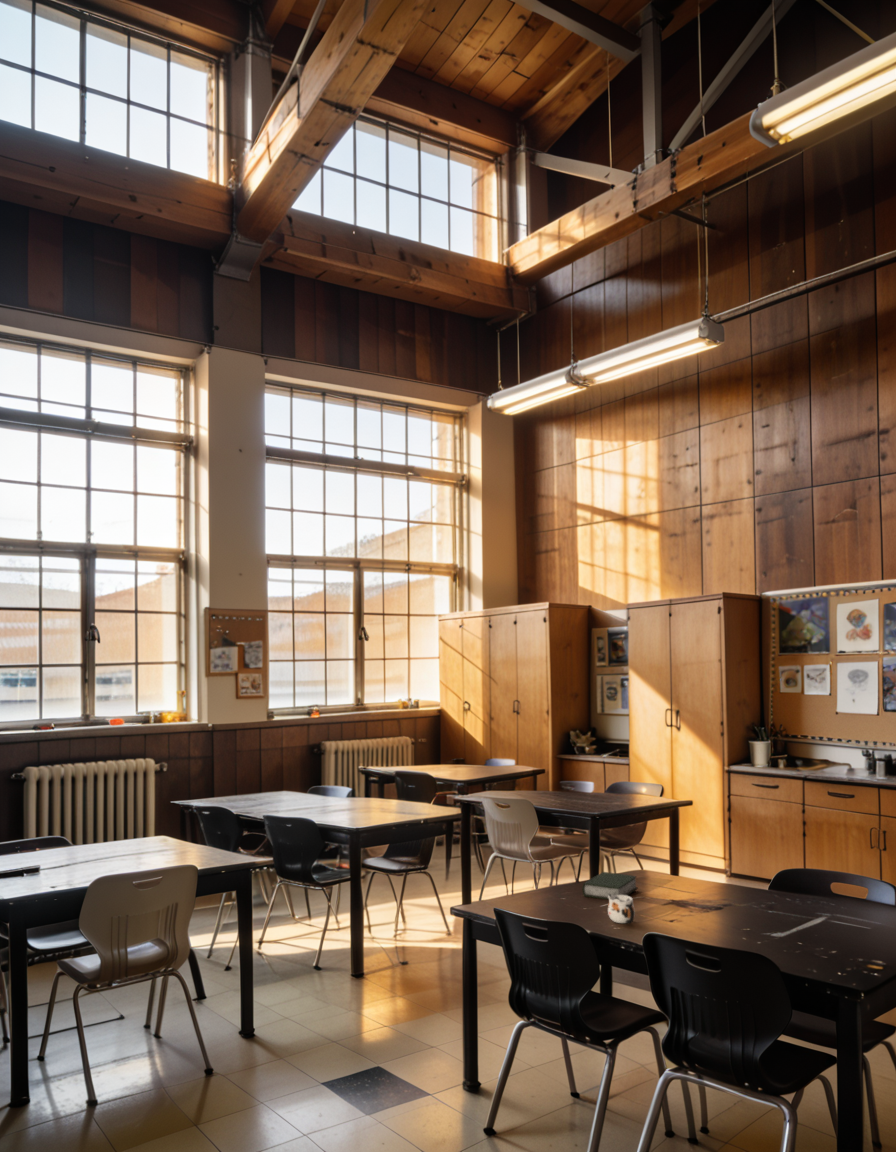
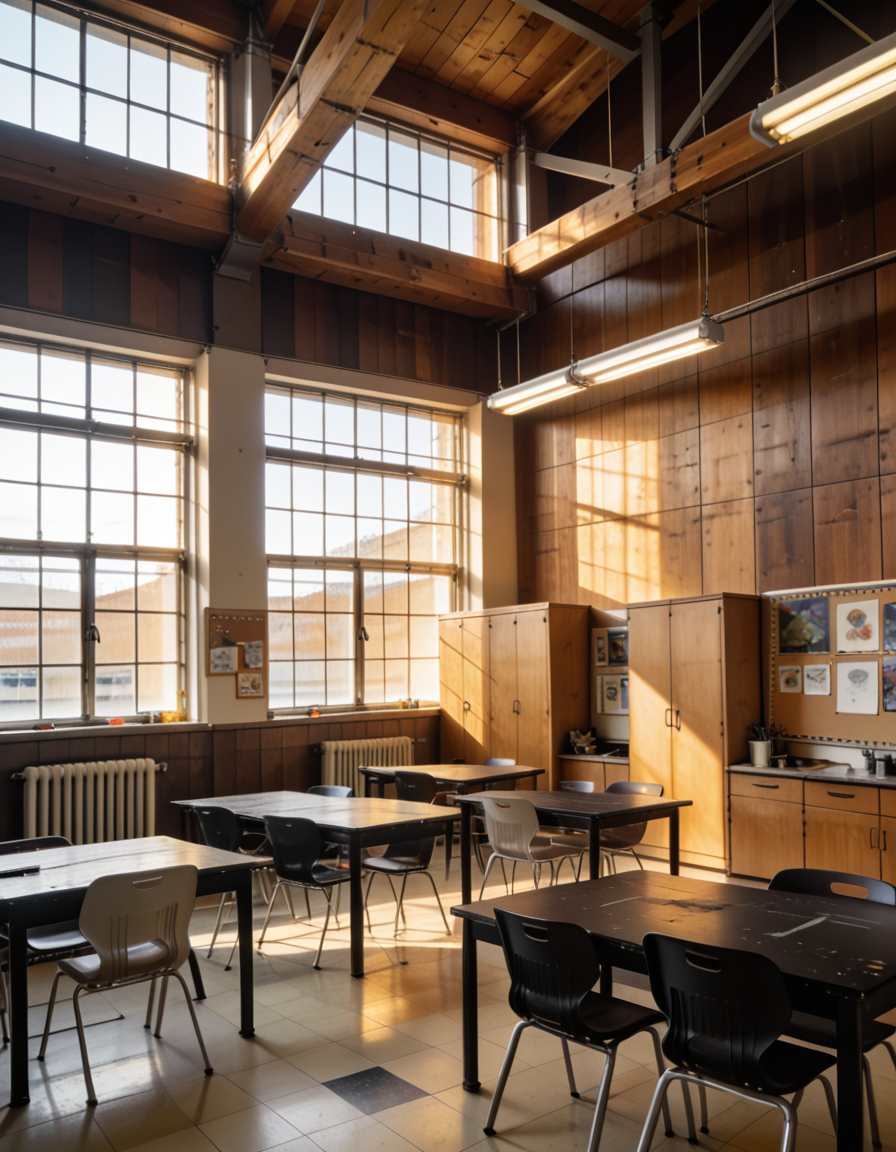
- mug (623, 908)
- book (610, 885)
